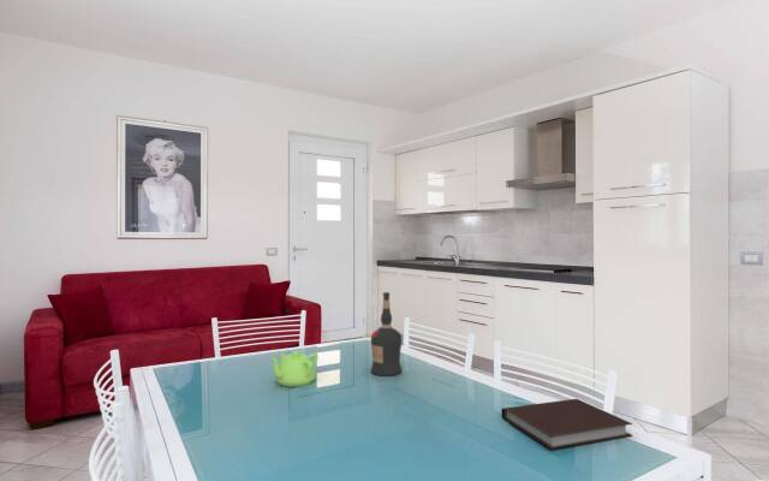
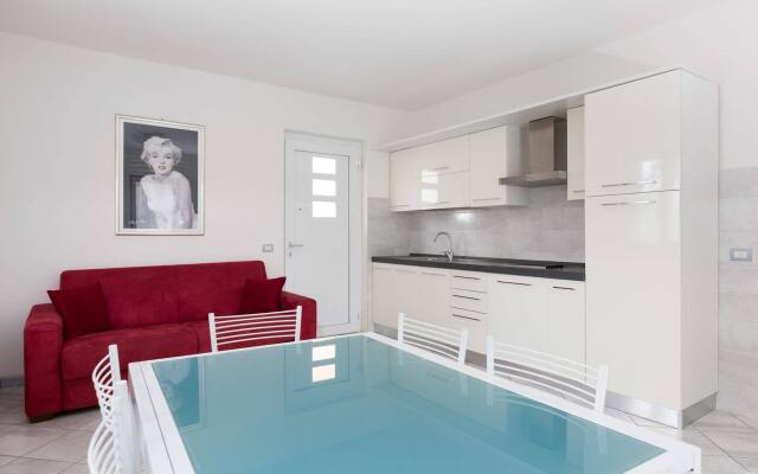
- notebook (564, 420)
- liquor bottle (386, 332)
- teapot (293, 367)
